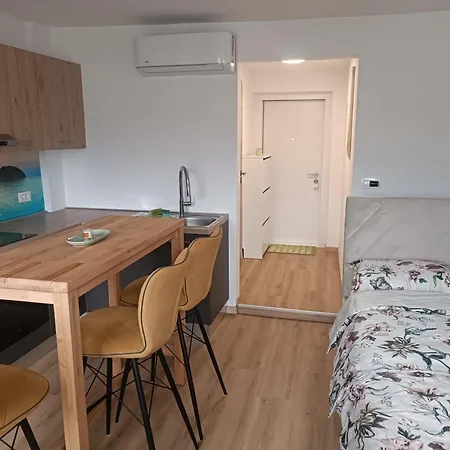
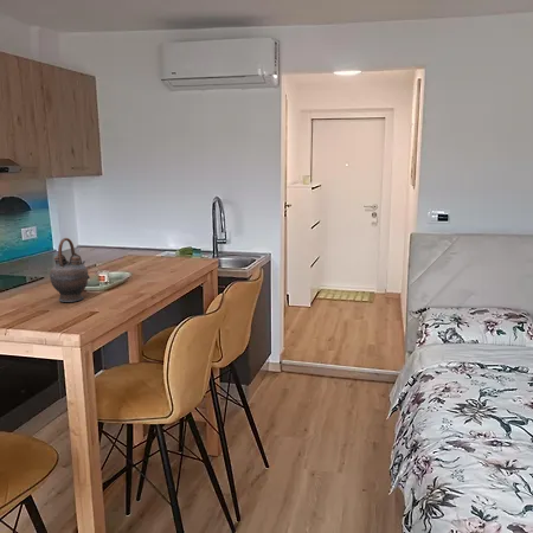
+ teapot (71, 268)
